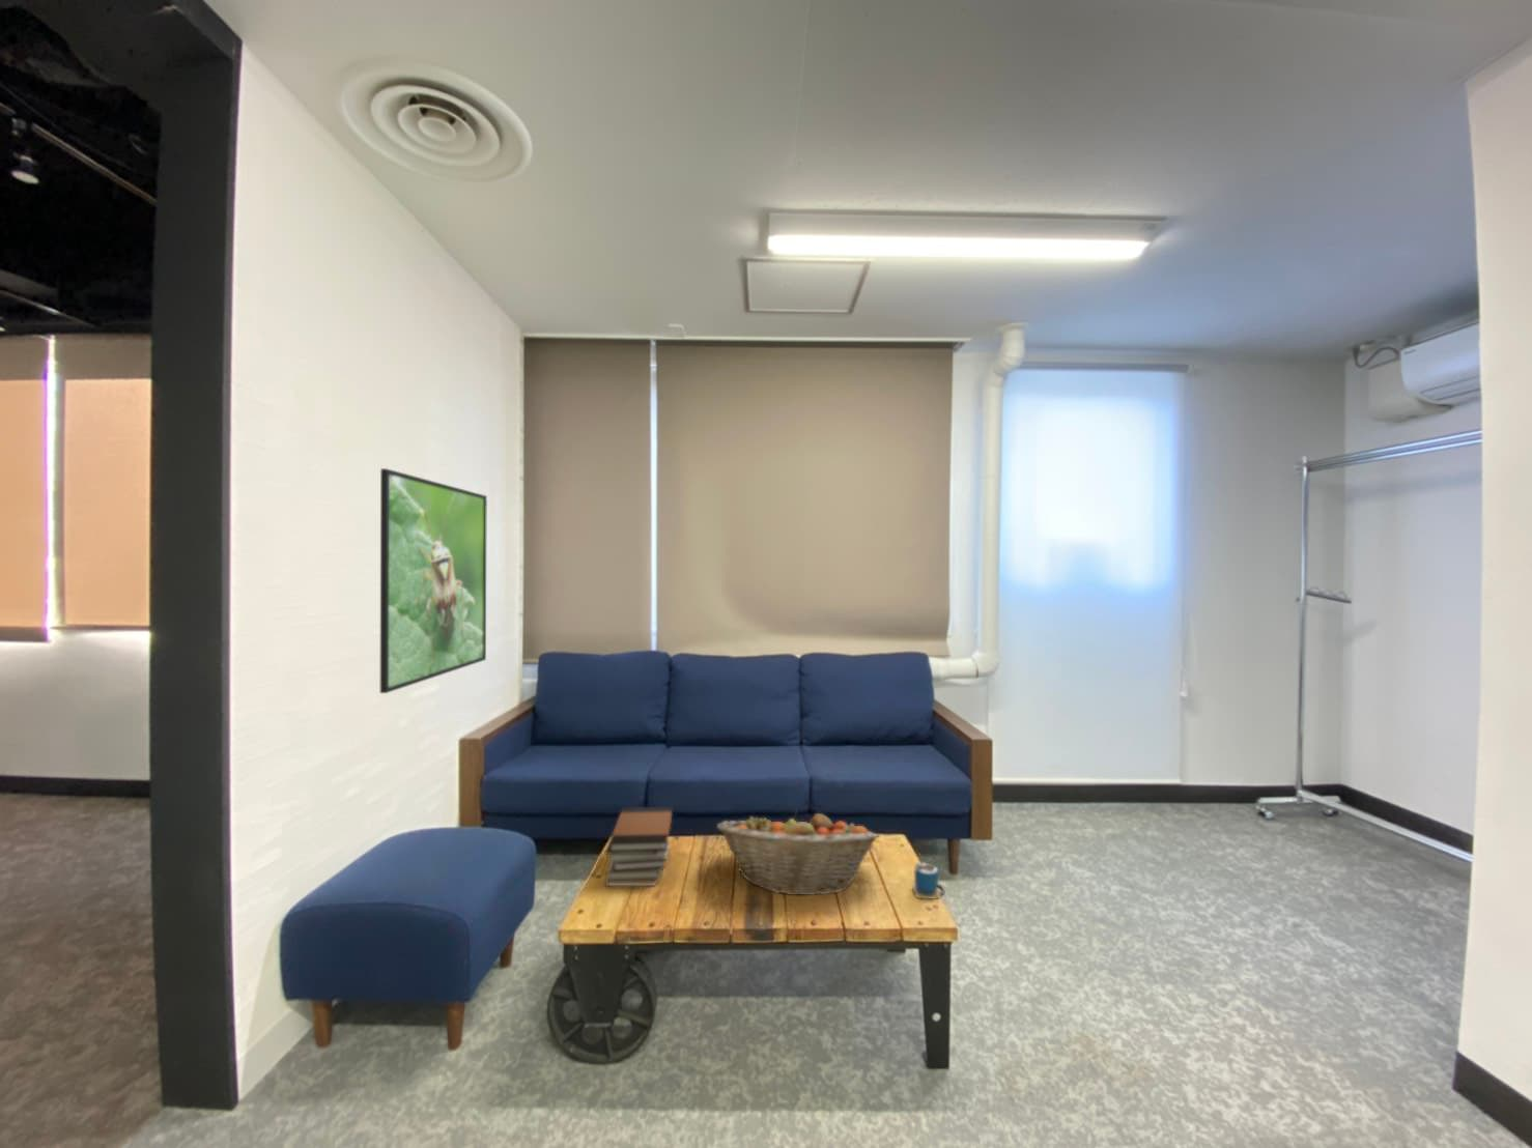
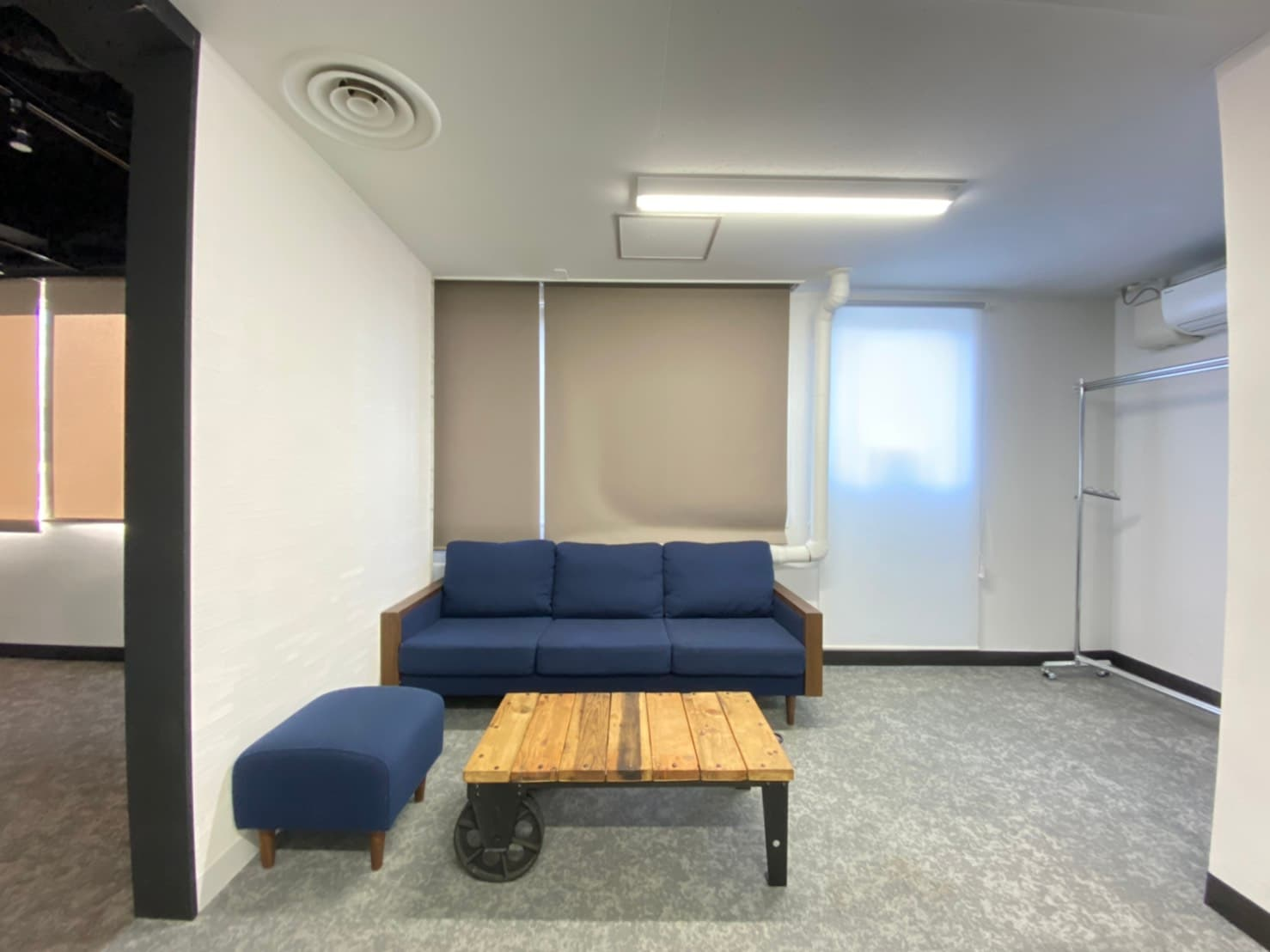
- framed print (442, 579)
- book stack (641, 844)
- cup (925, 872)
- fruit basket (795, 843)
